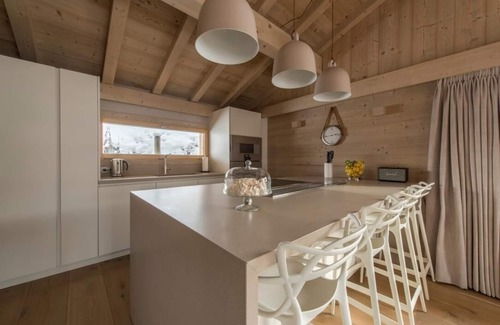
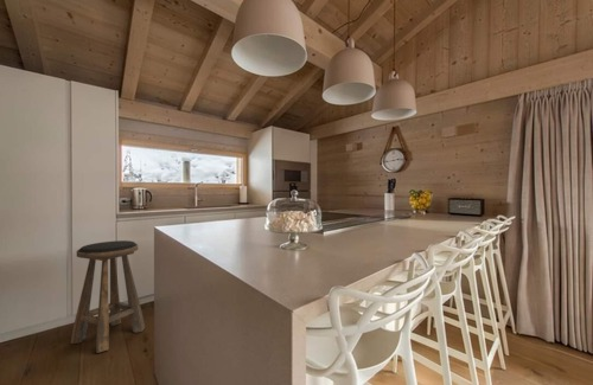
+ stool (110, 289)
